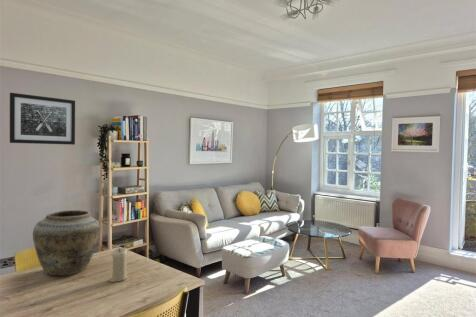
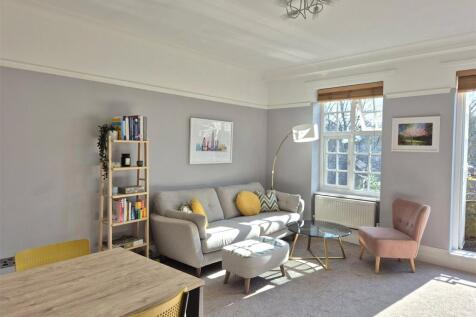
- wall art (44, 120)
- candle (118, 263)
- vase (67, 241)
